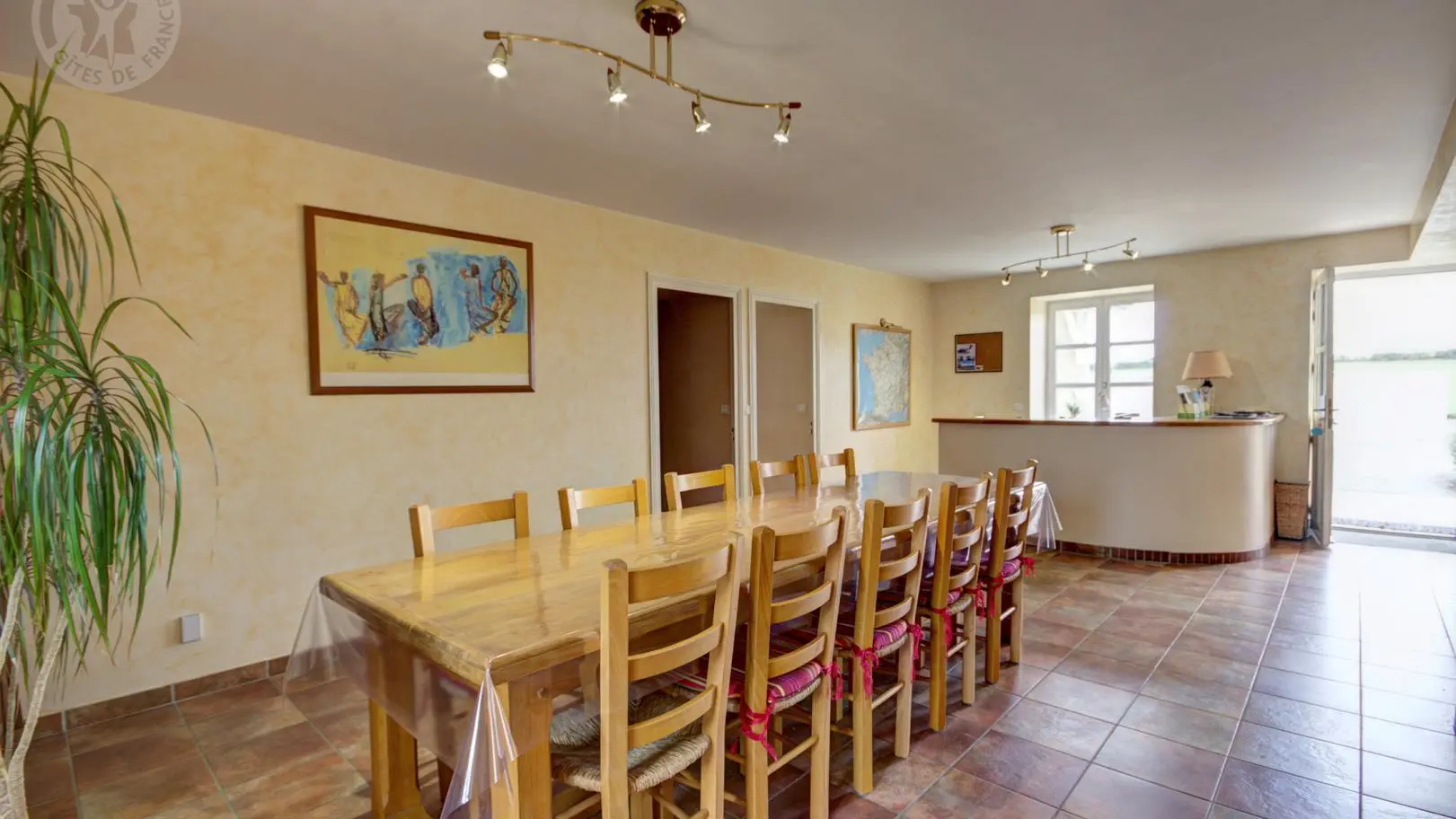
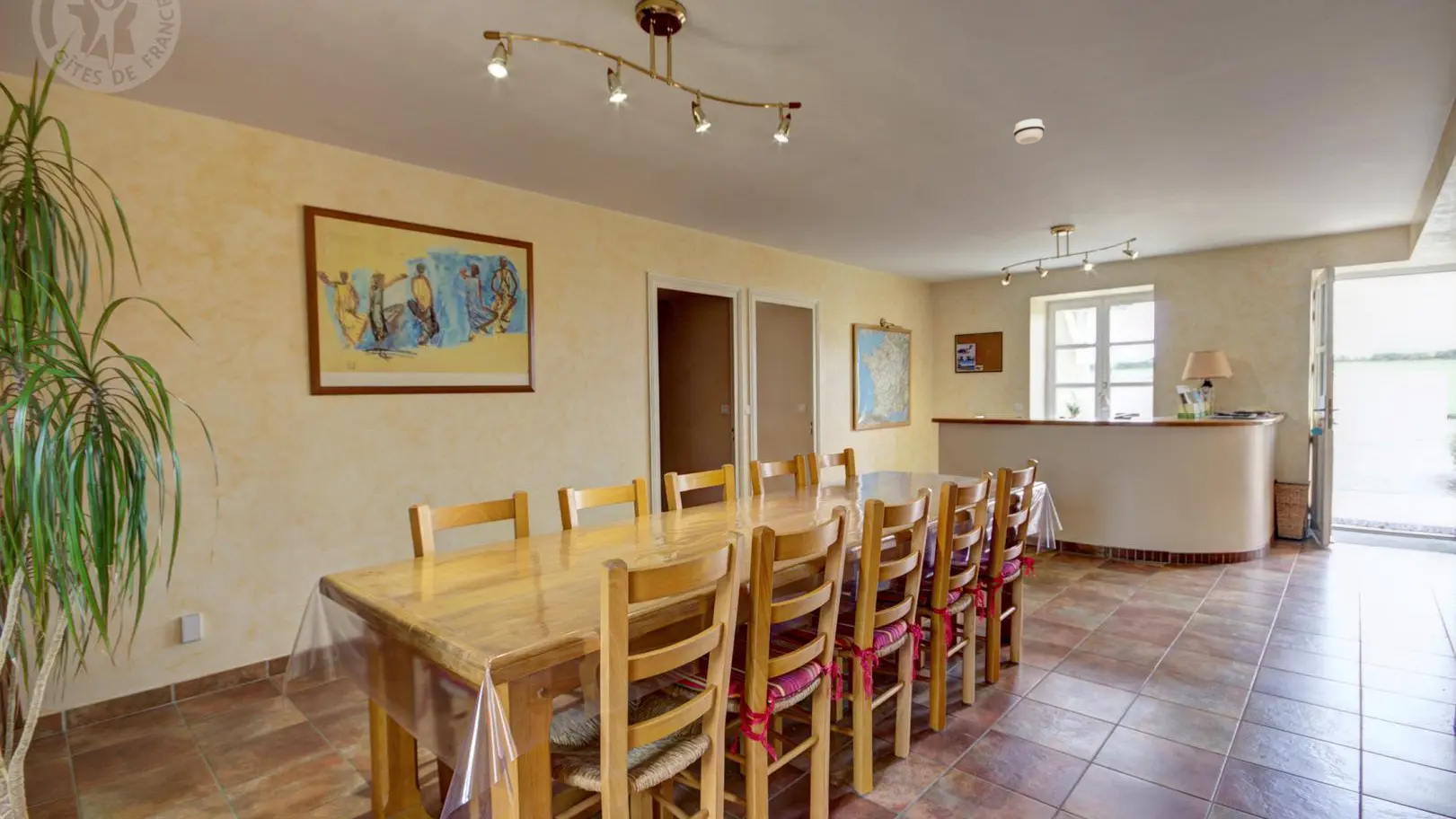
+ smoke detector (1028, 131)
